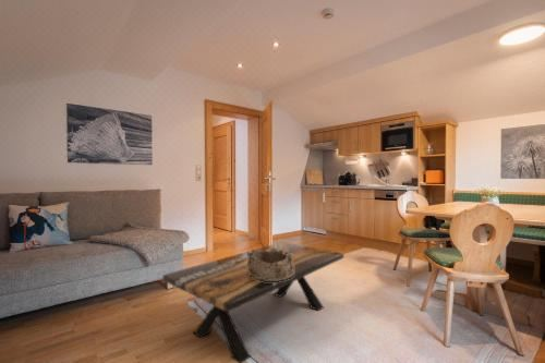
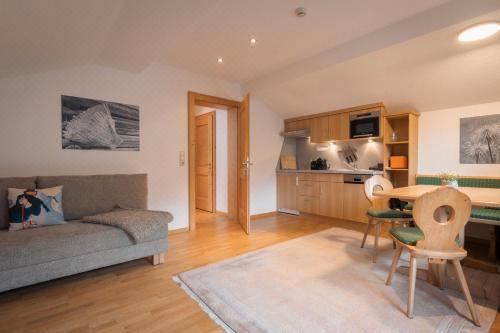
- coffee table (264, 290)
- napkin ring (269, 262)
